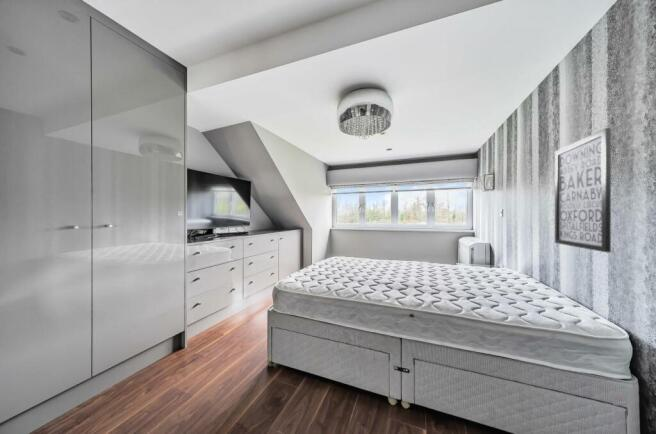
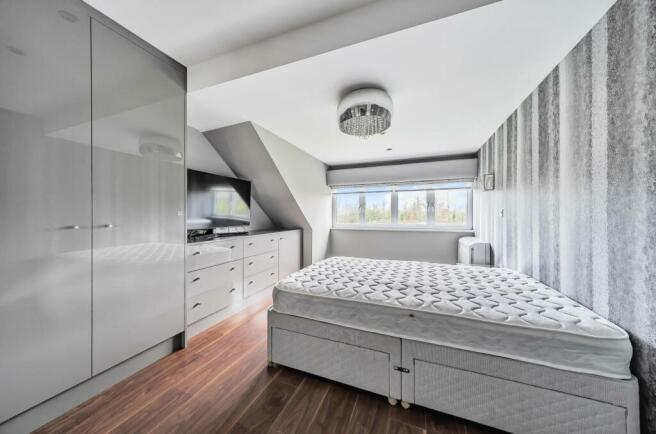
- wall art (578, 194)
